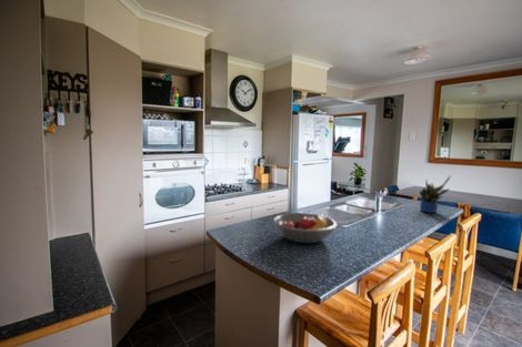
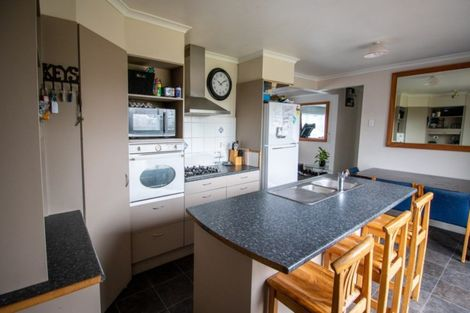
- fruit bowl (304, 226)
- potted plant (435, 193)
